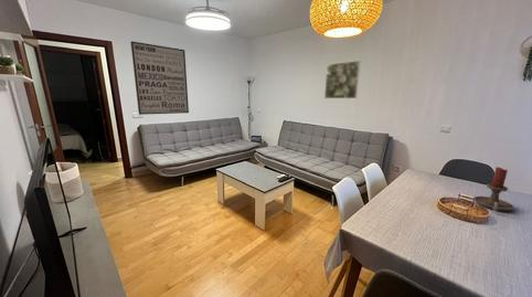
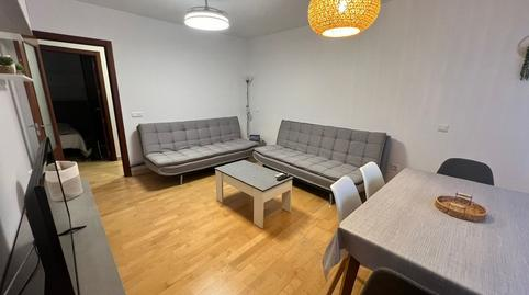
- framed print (341, 81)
- wall art (162, 81)
- candle holder (497, 188)
